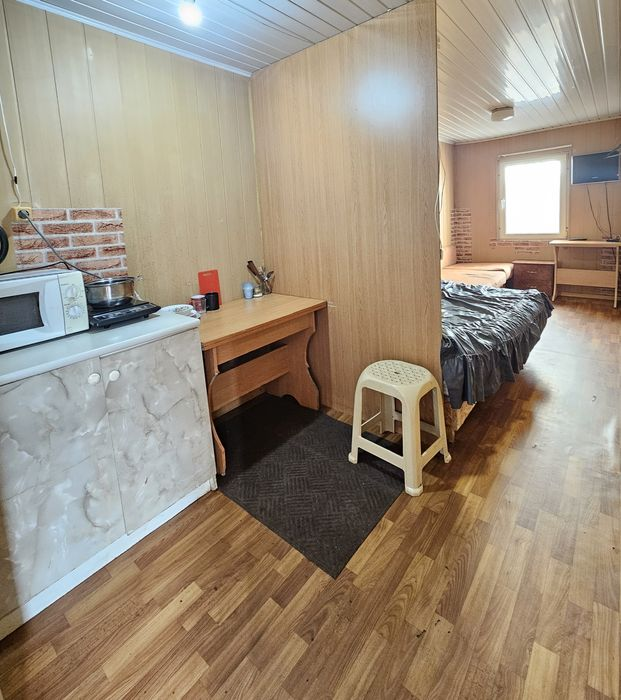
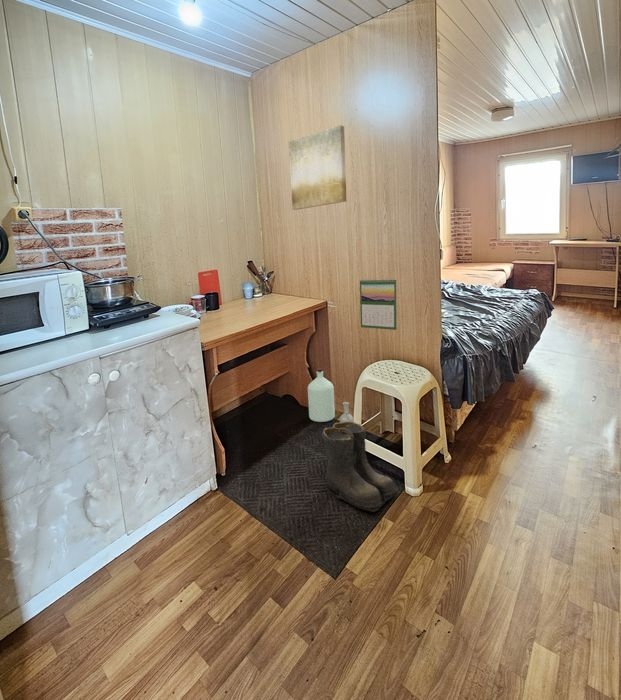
+ wall art (316, 170)
+ boots (357, 462)
+ bottle (330, 396)
+ calendar (377, 303)
